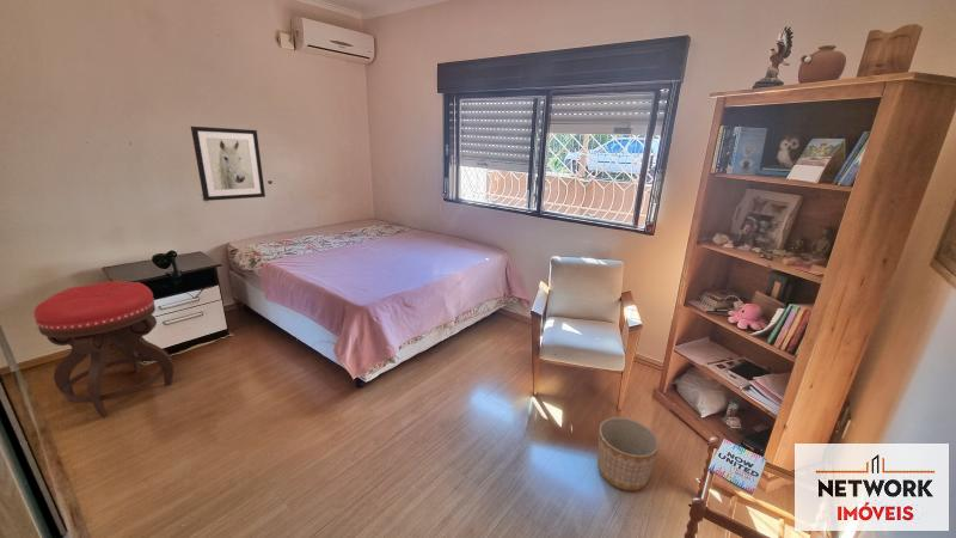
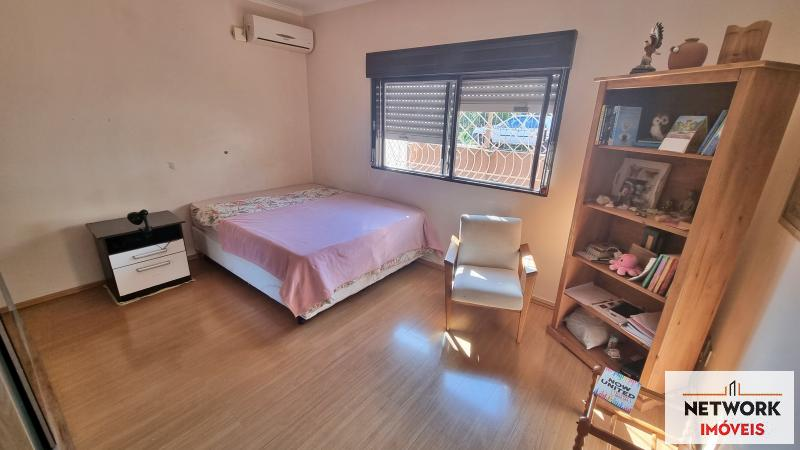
- wall art (231, 164)
- planter (625, 454)
- stool (108, 343)
